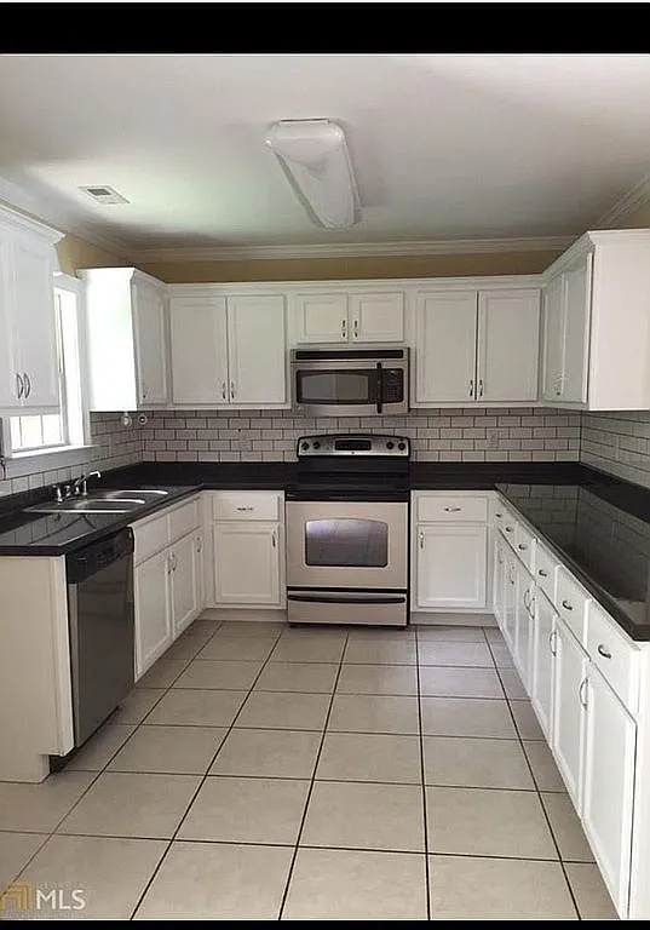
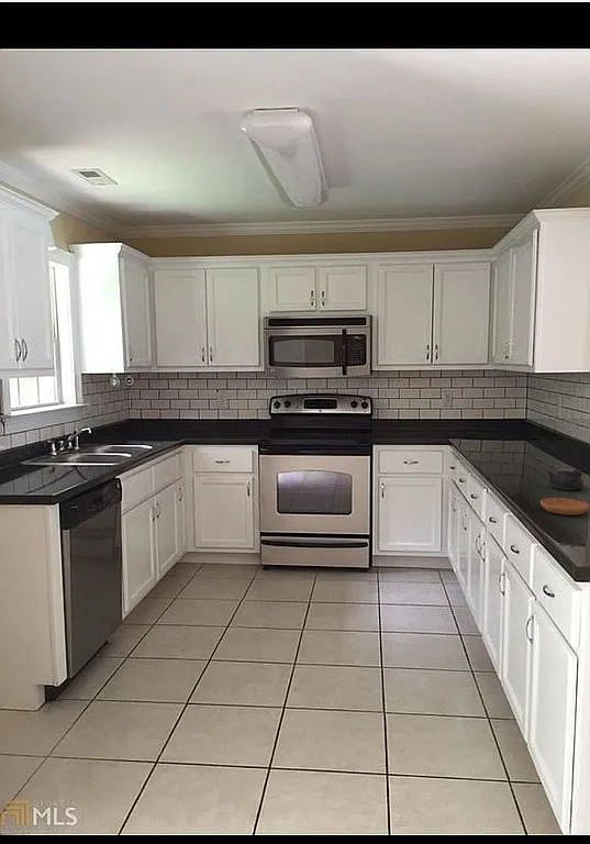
+ saucer (564, 507)
+ teapot (567, 477)
